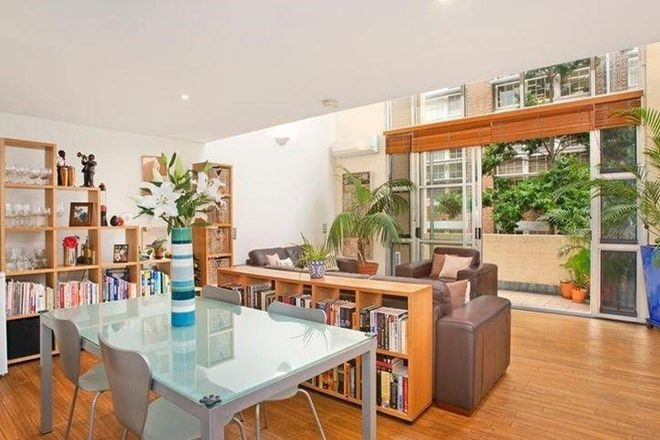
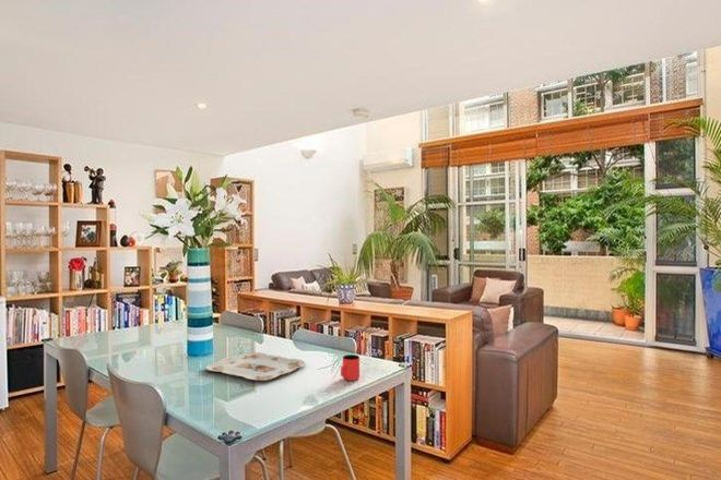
+ cup (348, 368)
+ serving tray (256, 365)
